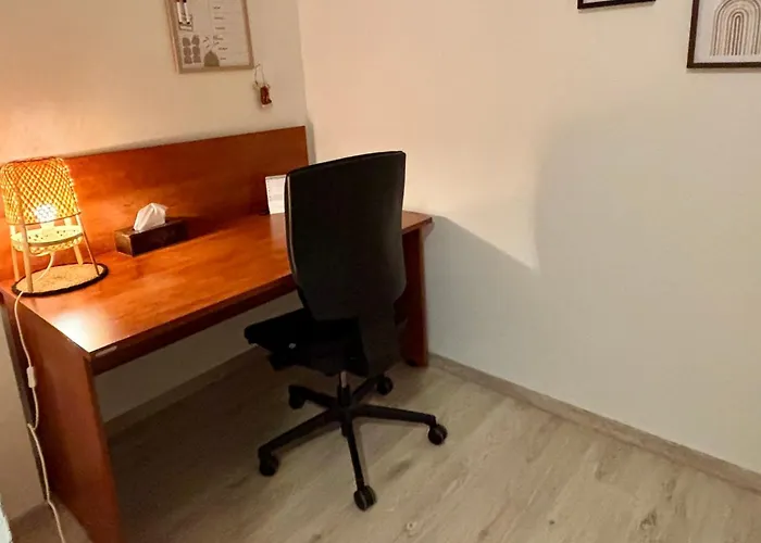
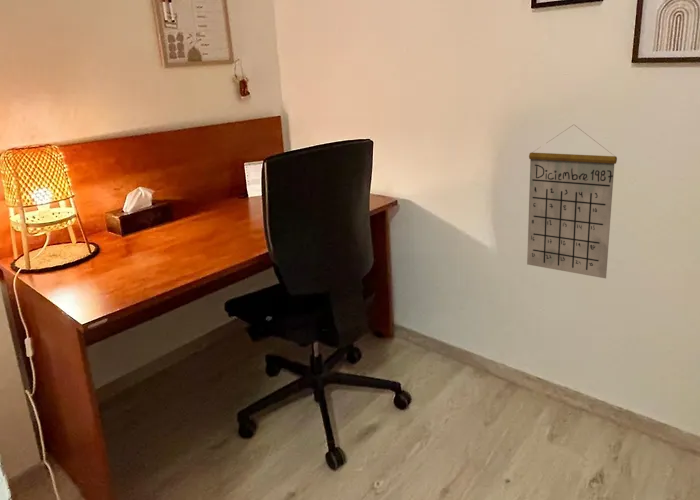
+ calendar (568, 200)
